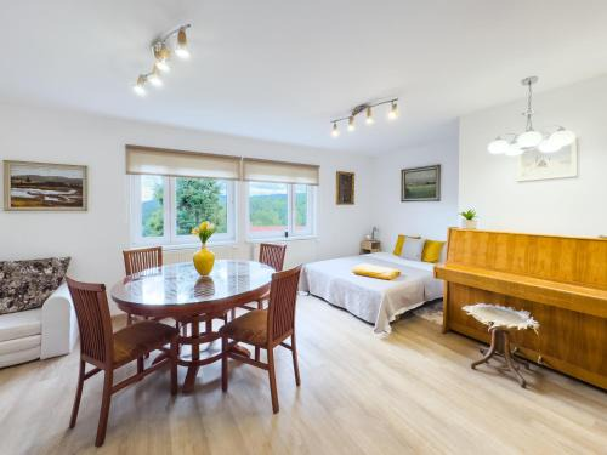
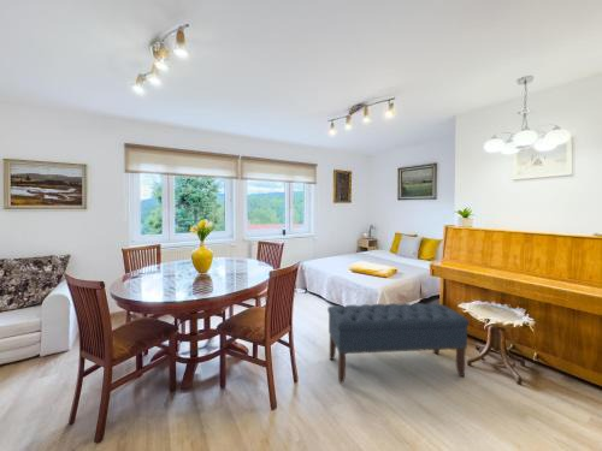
+ bench (393, 338)
